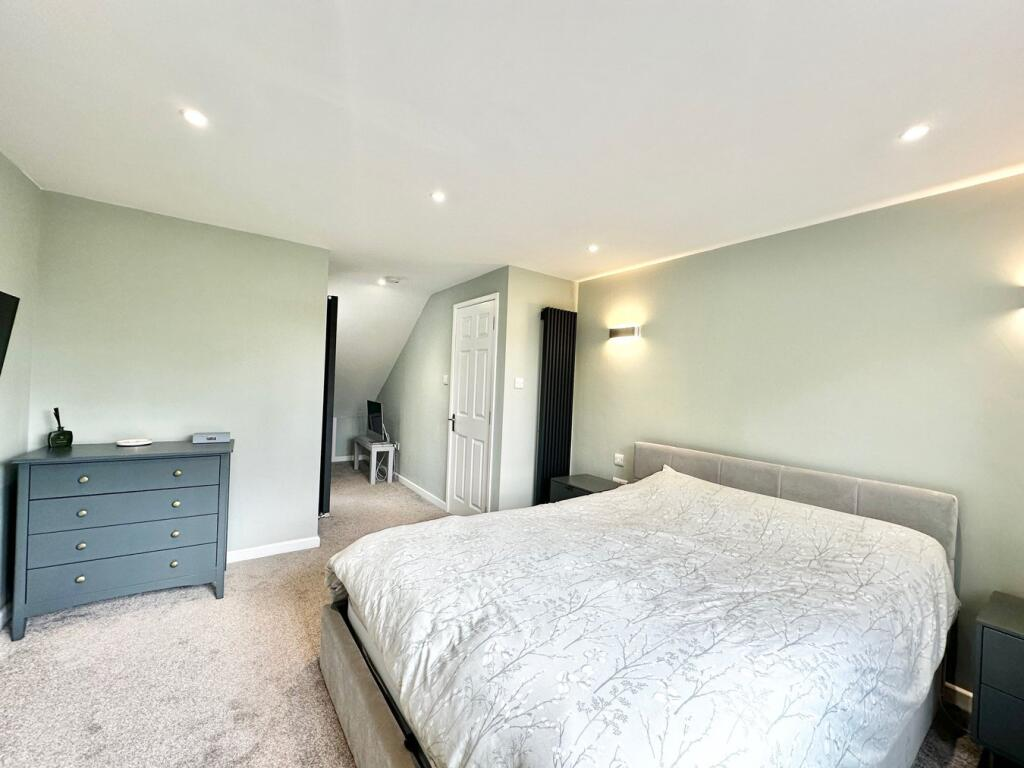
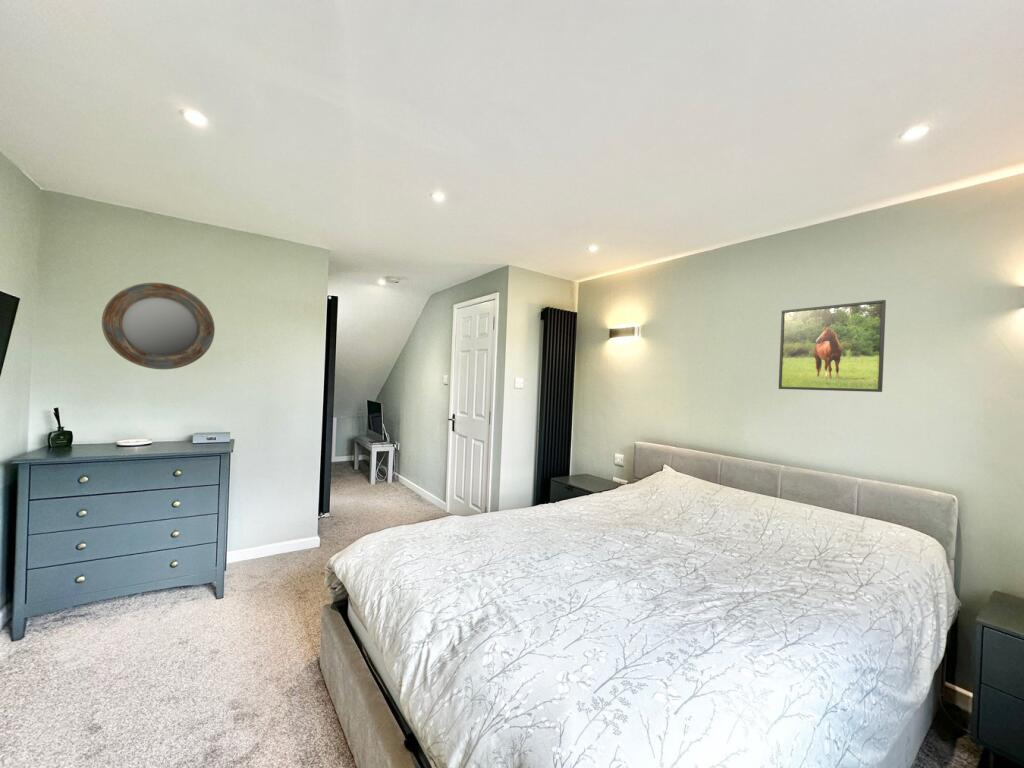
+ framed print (827, 348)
+ home mirror (161, 326)
